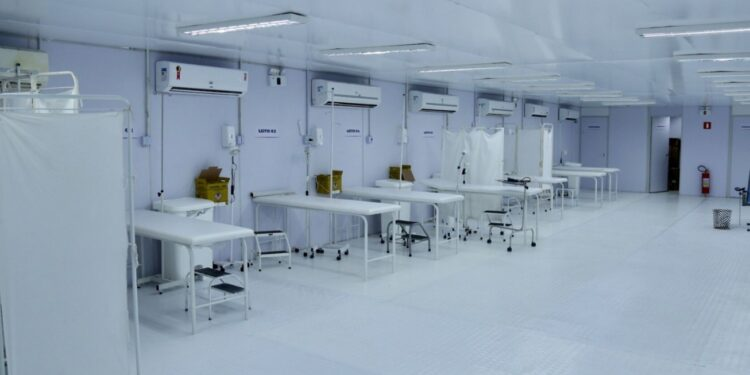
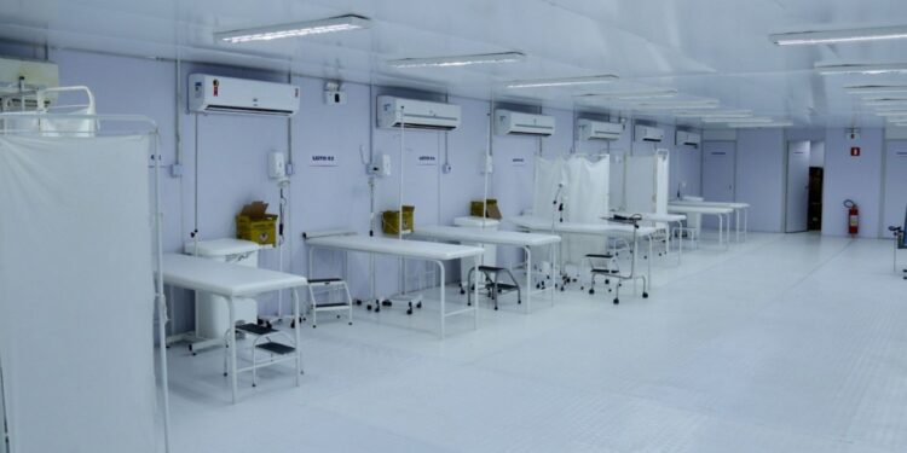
- waste bin (721, 219)
